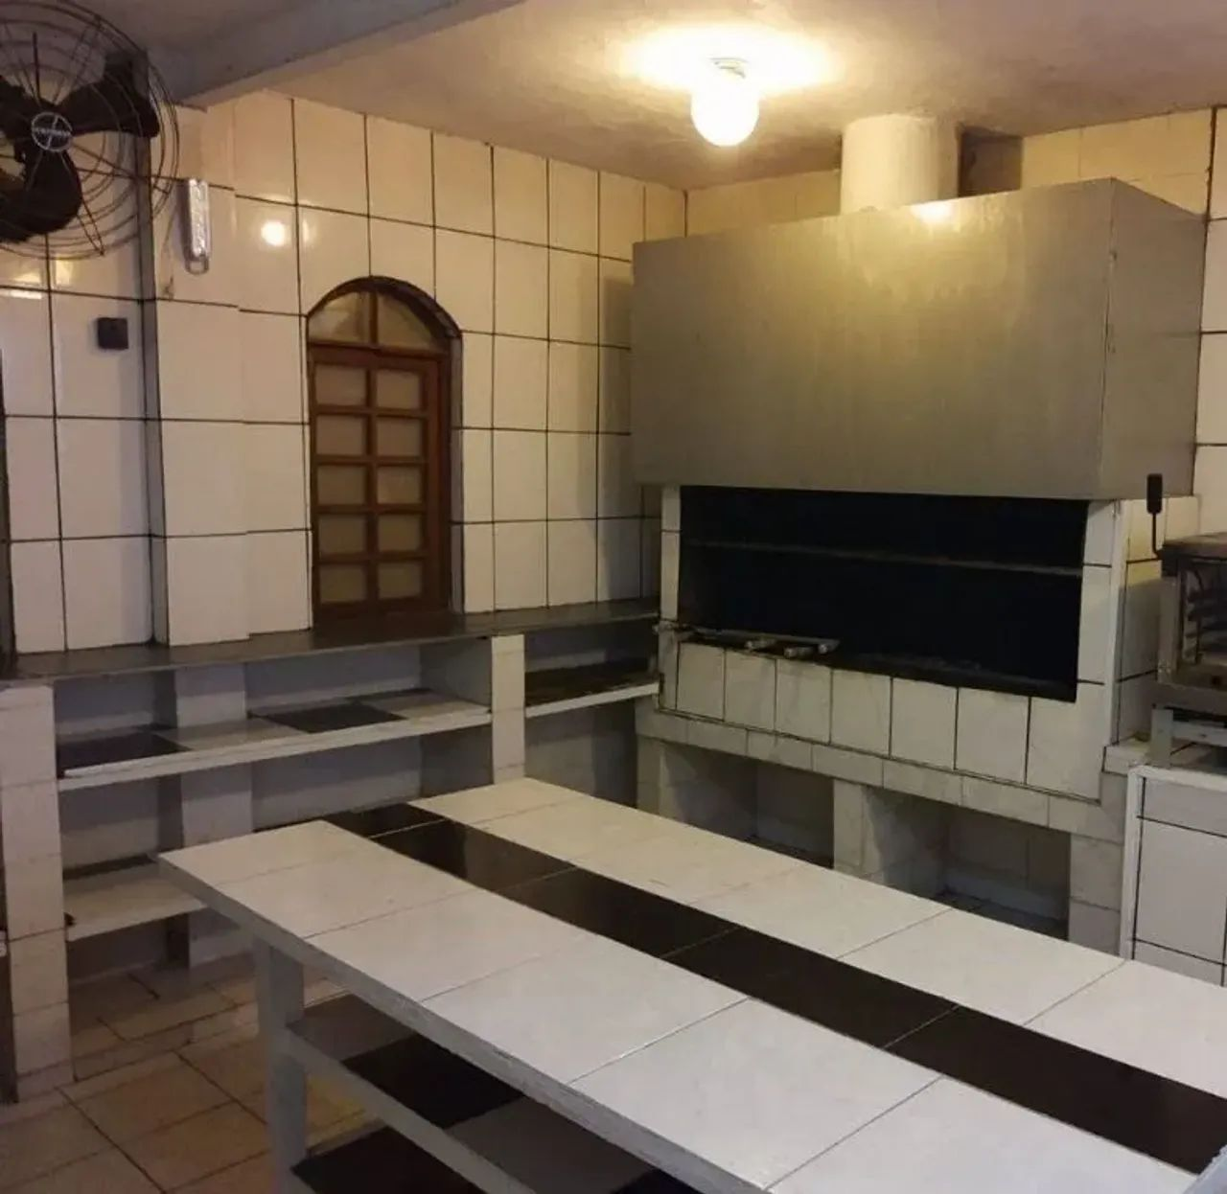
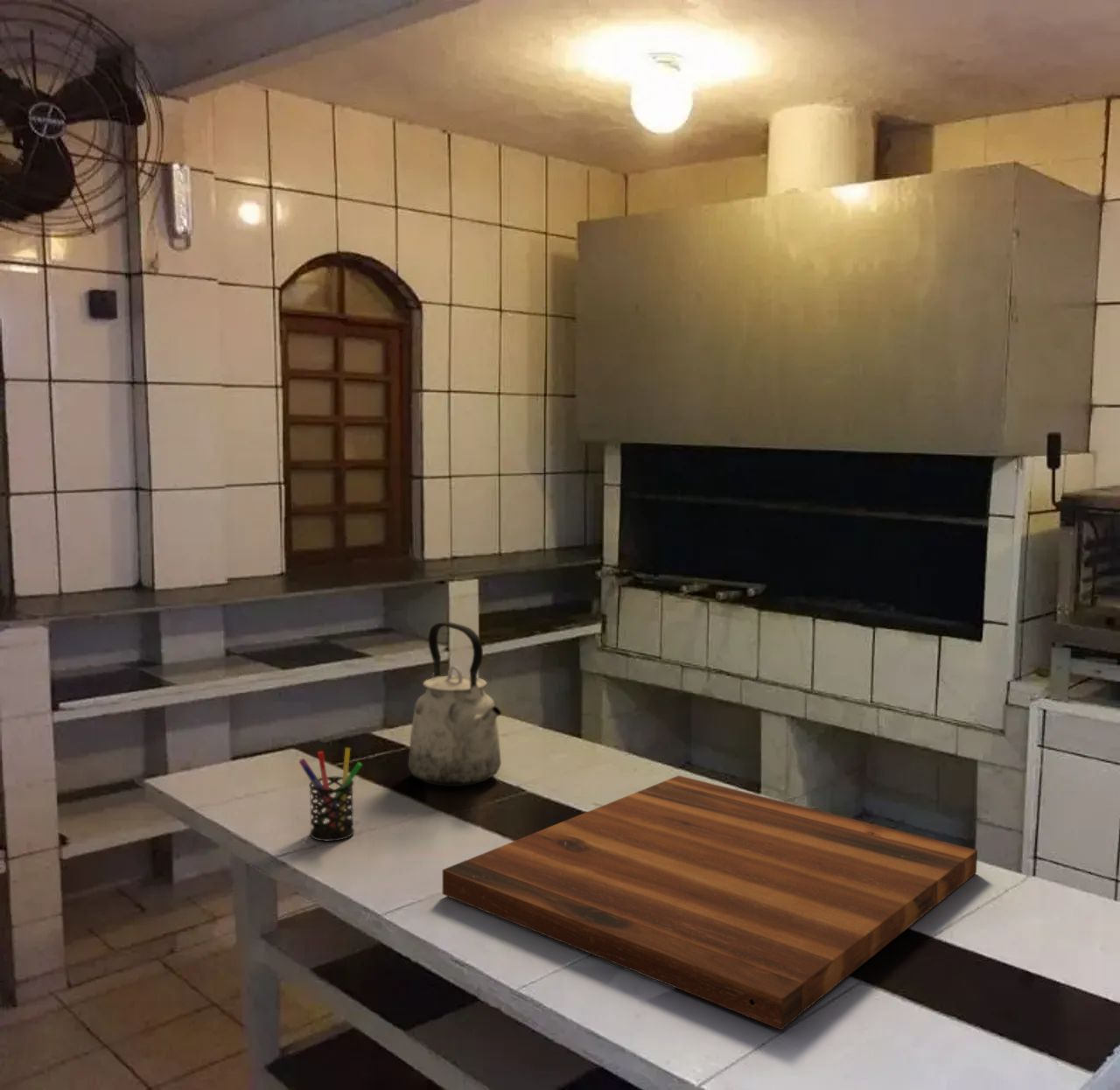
+ pen holder (334, 791)
+ cutting board (717, 871)
+ kettle (464, 705)
